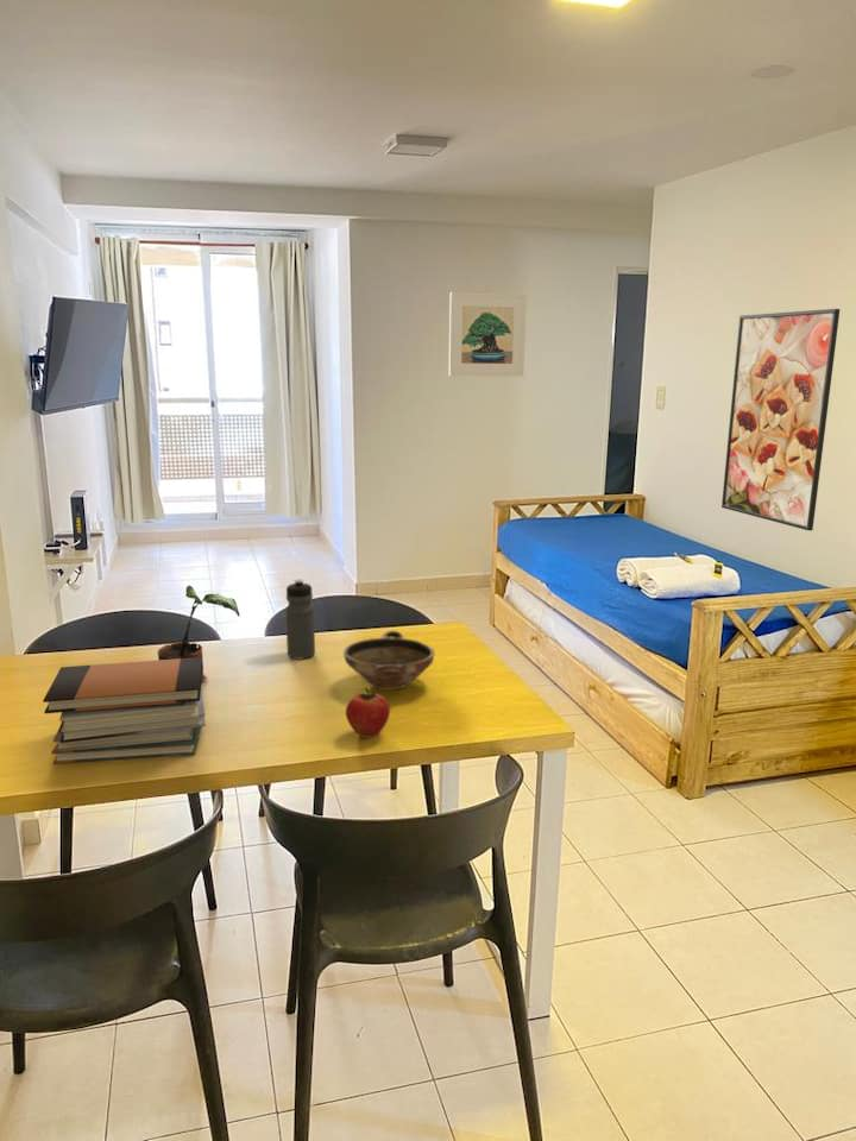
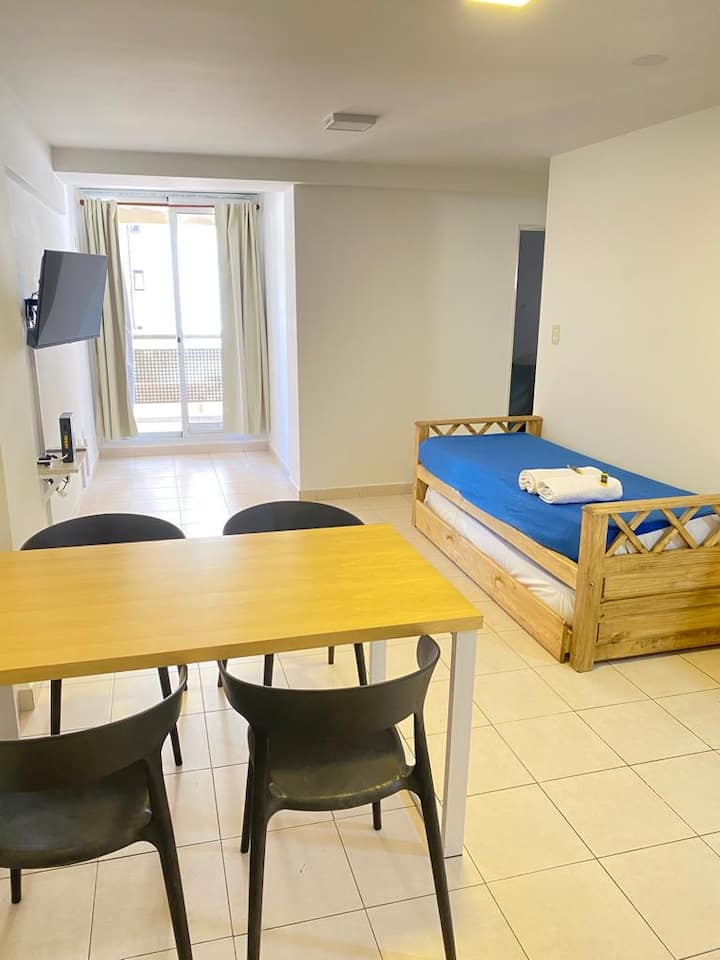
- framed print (774, 418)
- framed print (487, 335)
- bowl (389, 664)
- water bottle (300, 617)
- apple (367, 711)
- potted plant (188, 632)
- book stack (131, 708)
